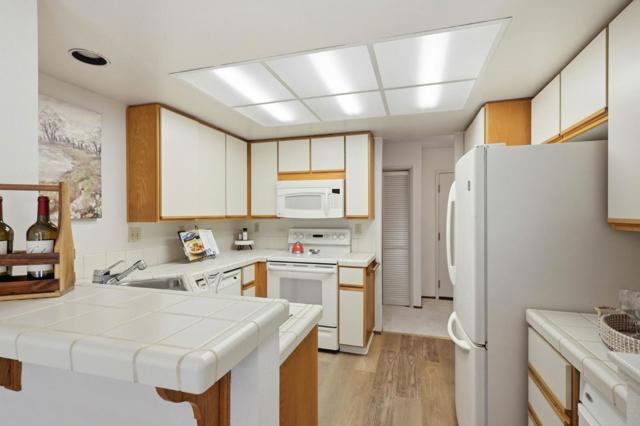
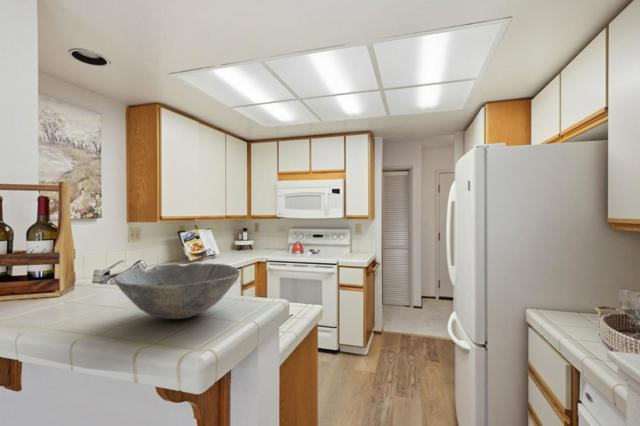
+ bowl (181, 292)
